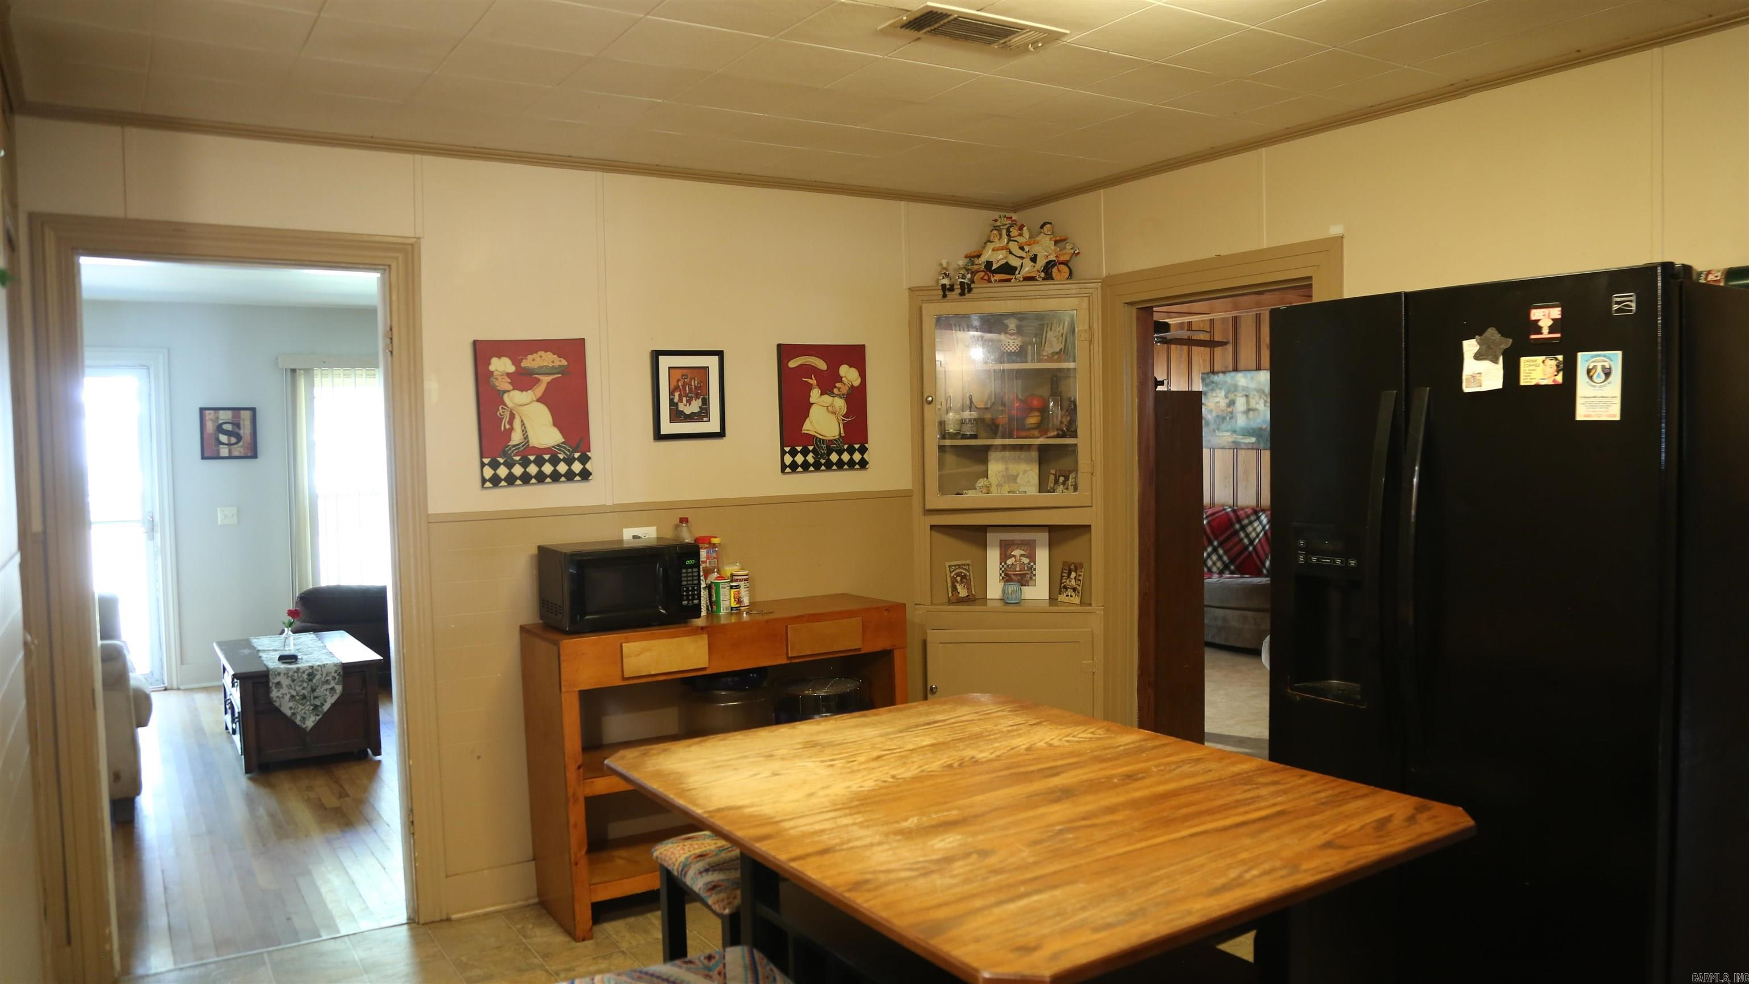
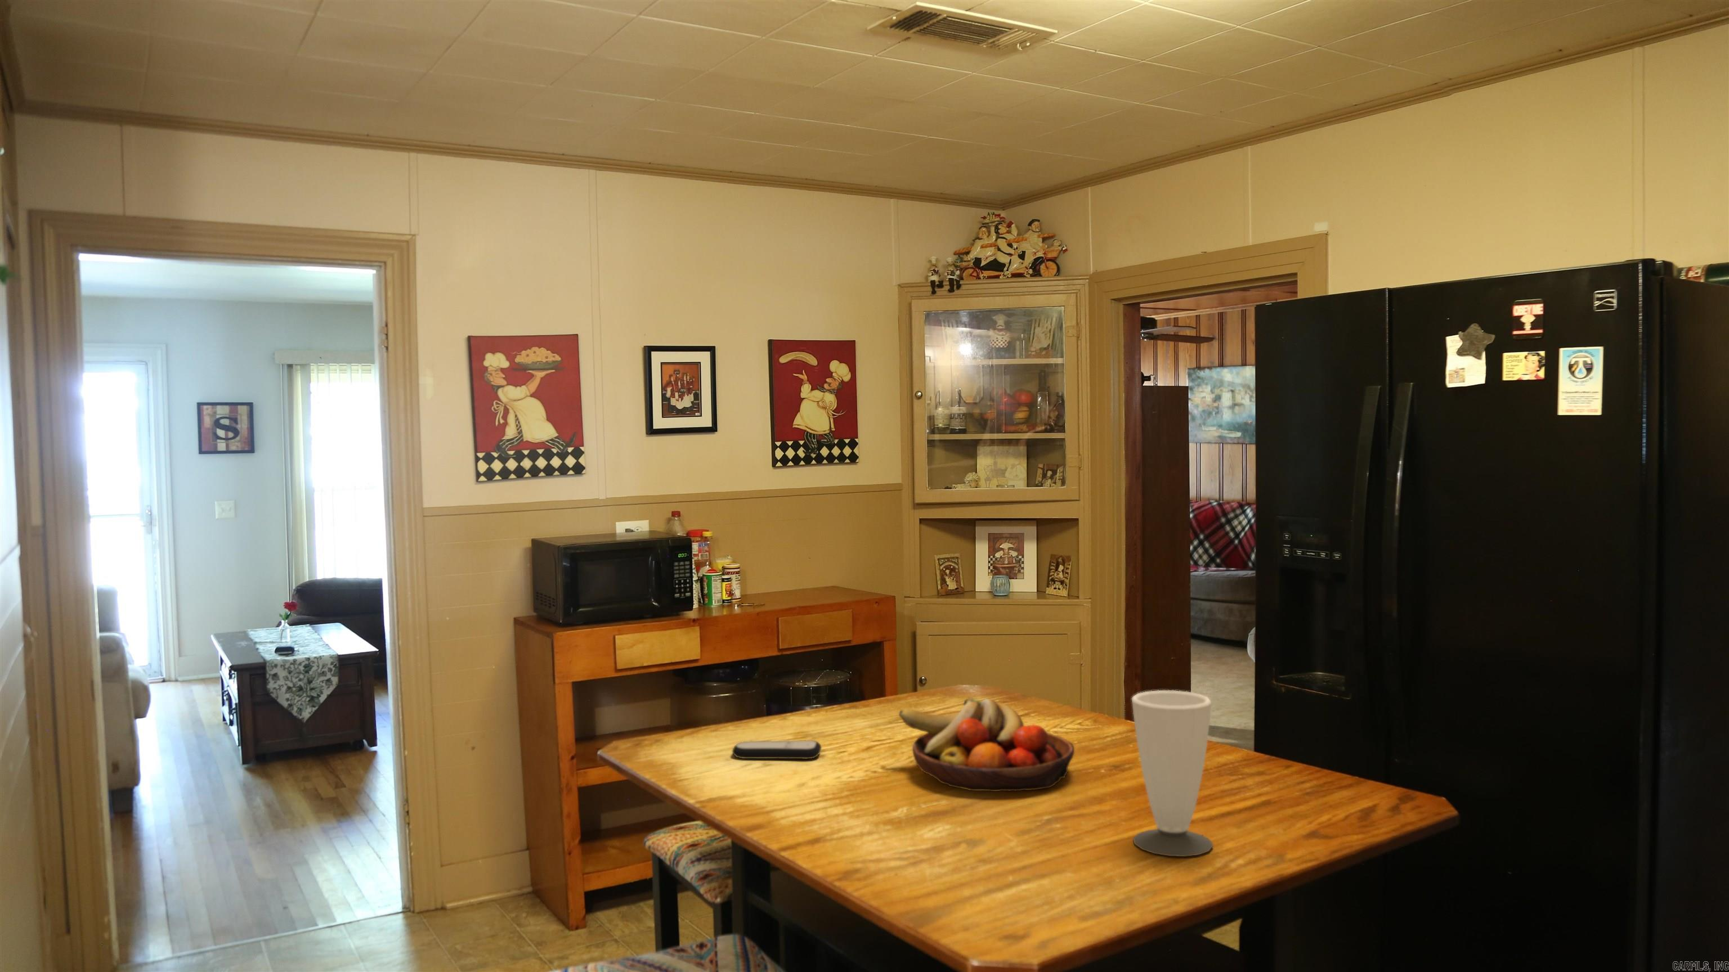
+ fruit bowl (990, 739)
+ remote control (777, 749)
+ cup (1172, 770)
